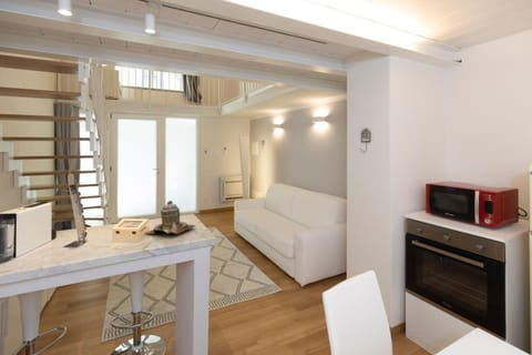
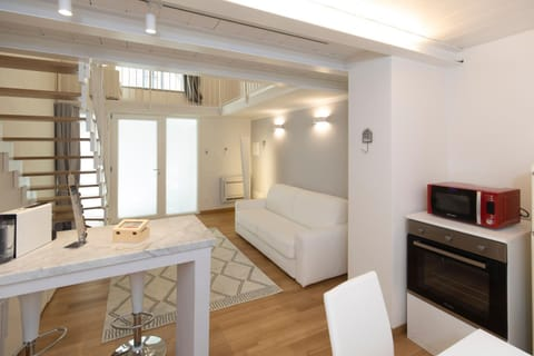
- teapot (171, 215)
